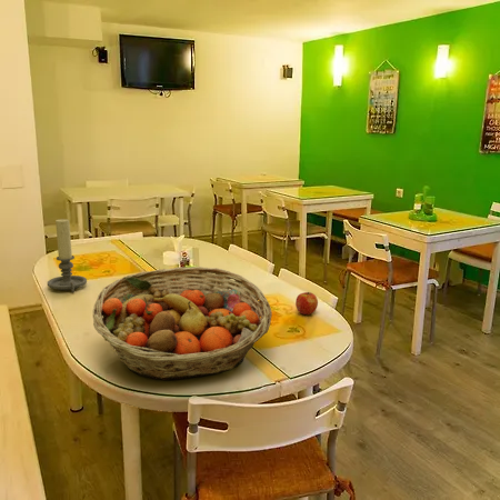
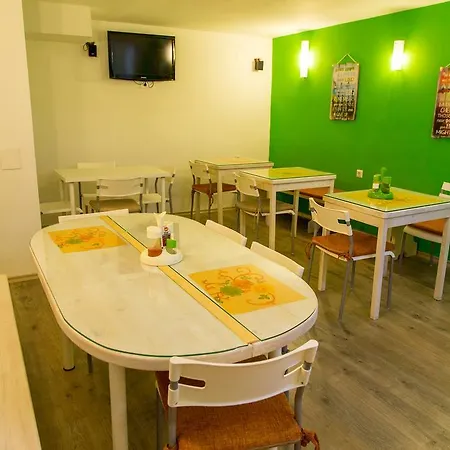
- apple (306, 301)
- fruit basket (183, 319)
- candle holder (66, 253)
